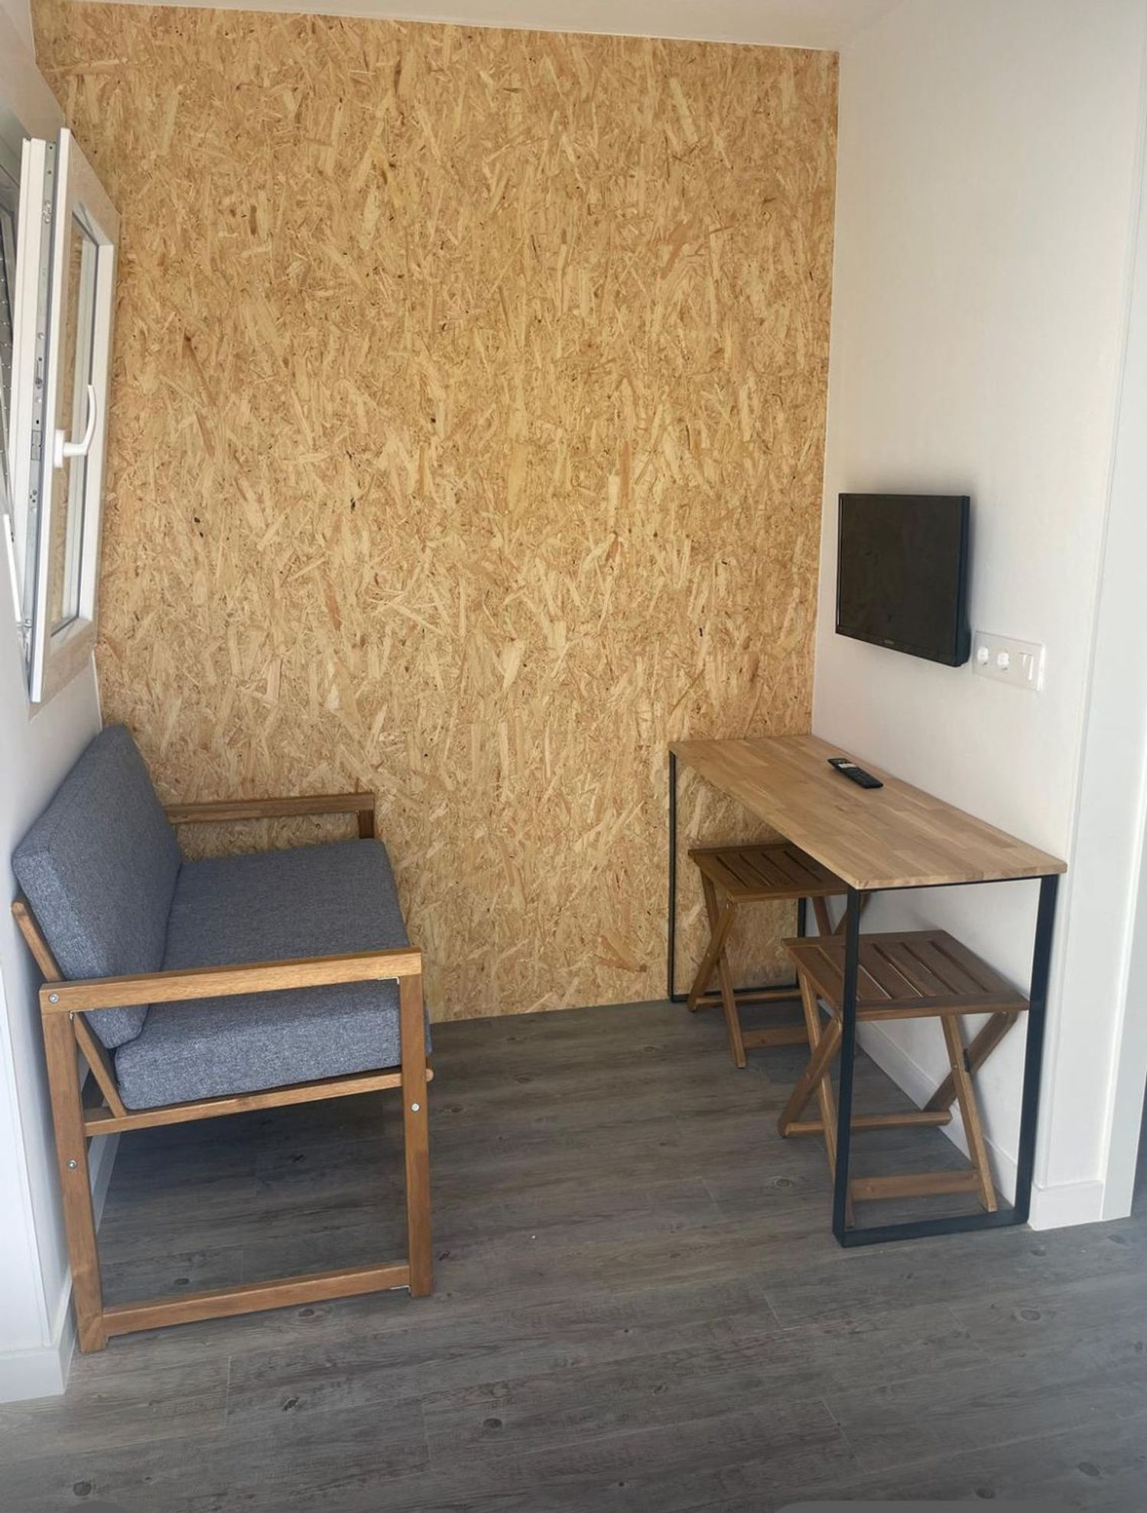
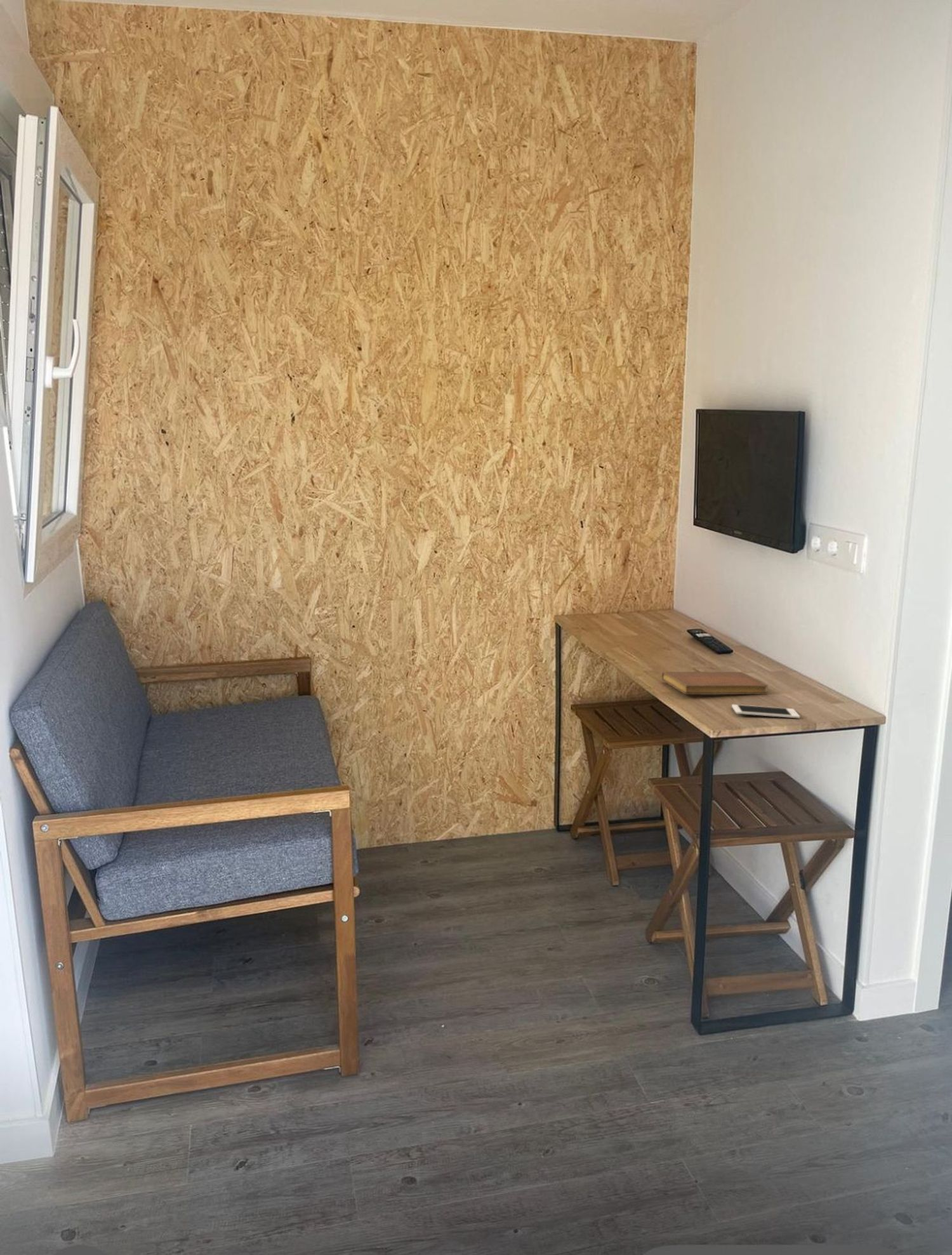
+ notebook (714, 682)
+ cell phone (765, 711)
